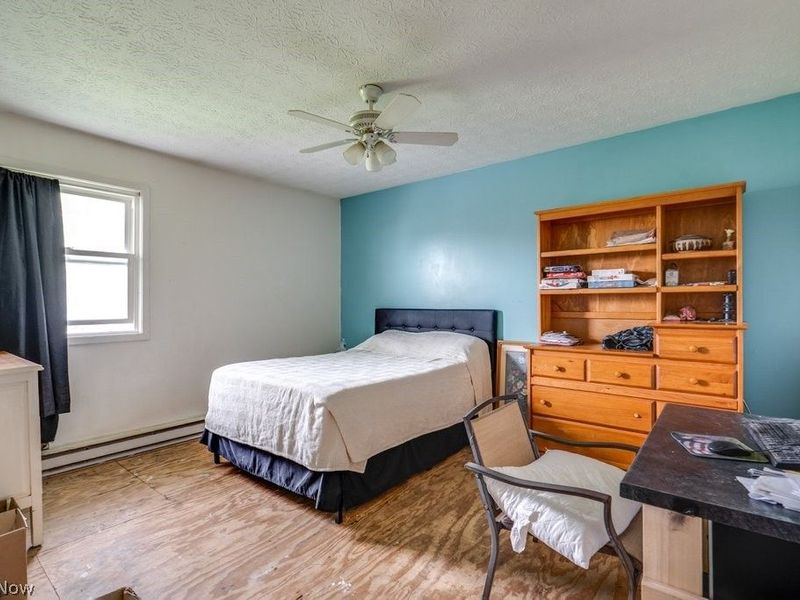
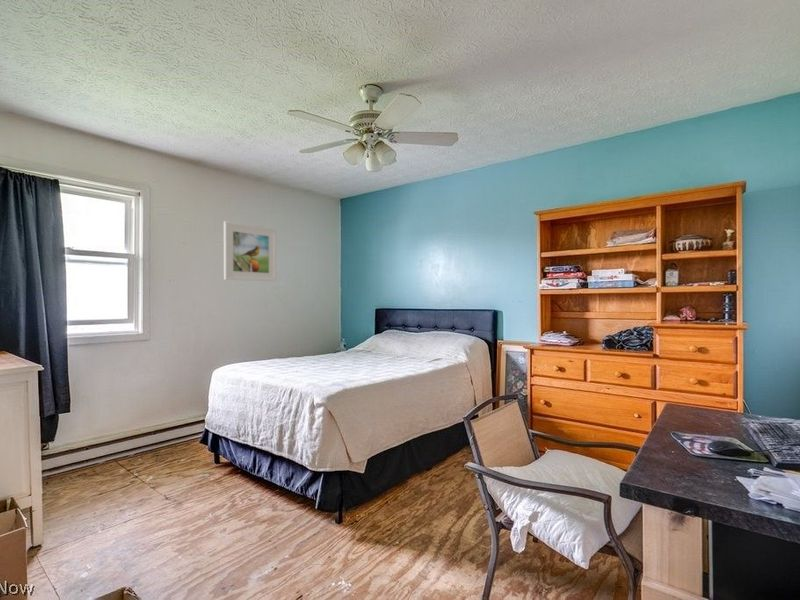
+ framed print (251, 253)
